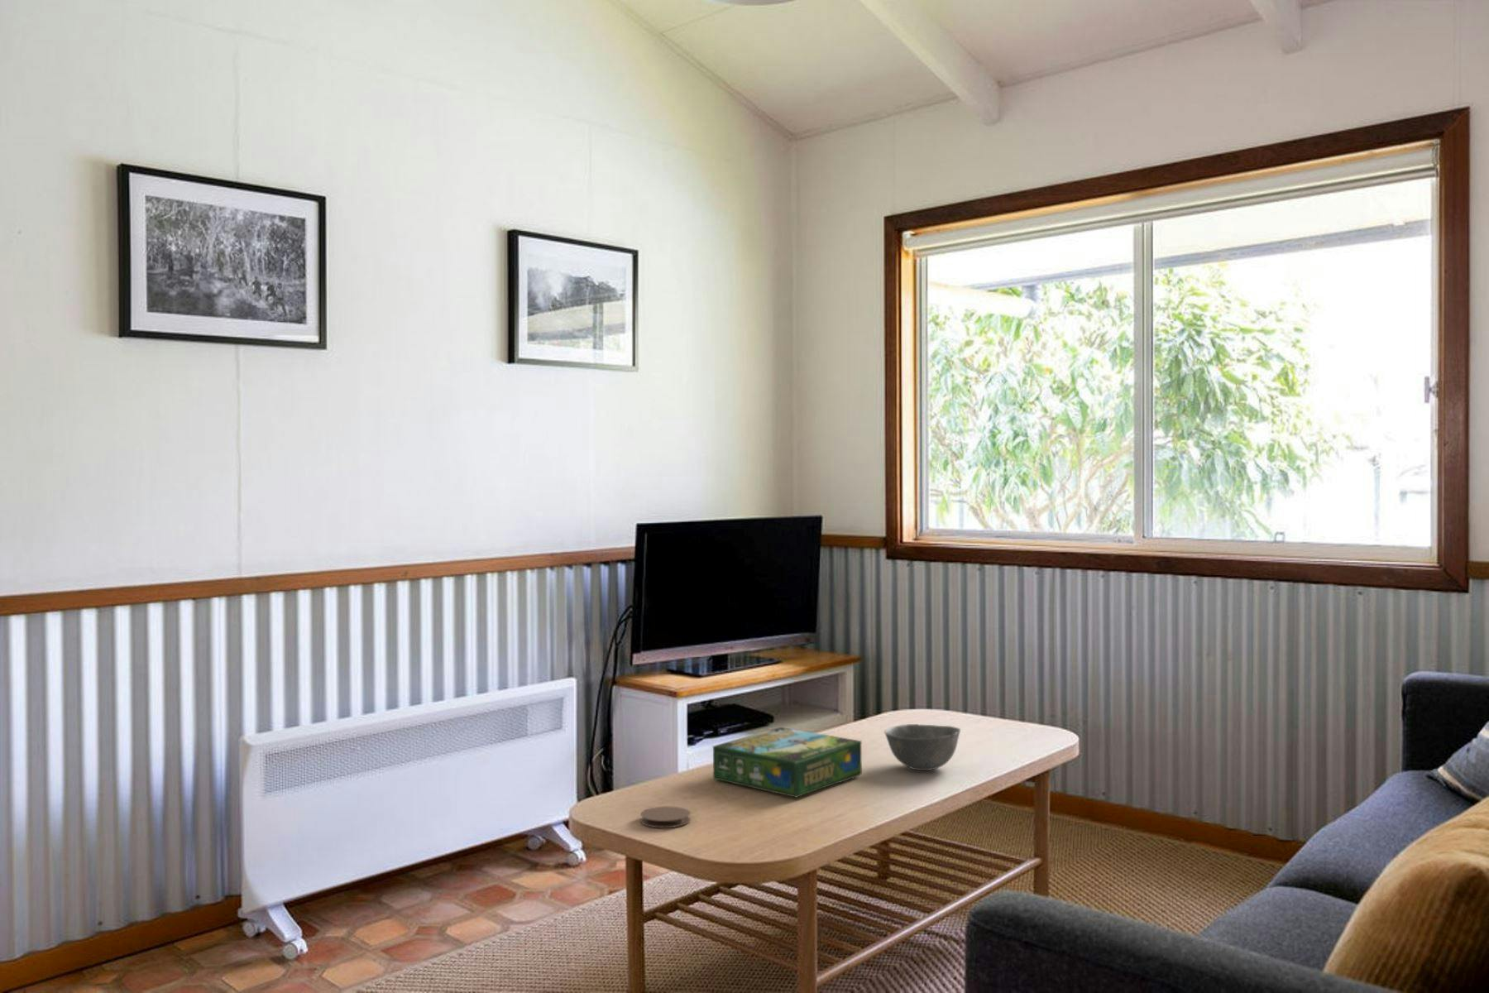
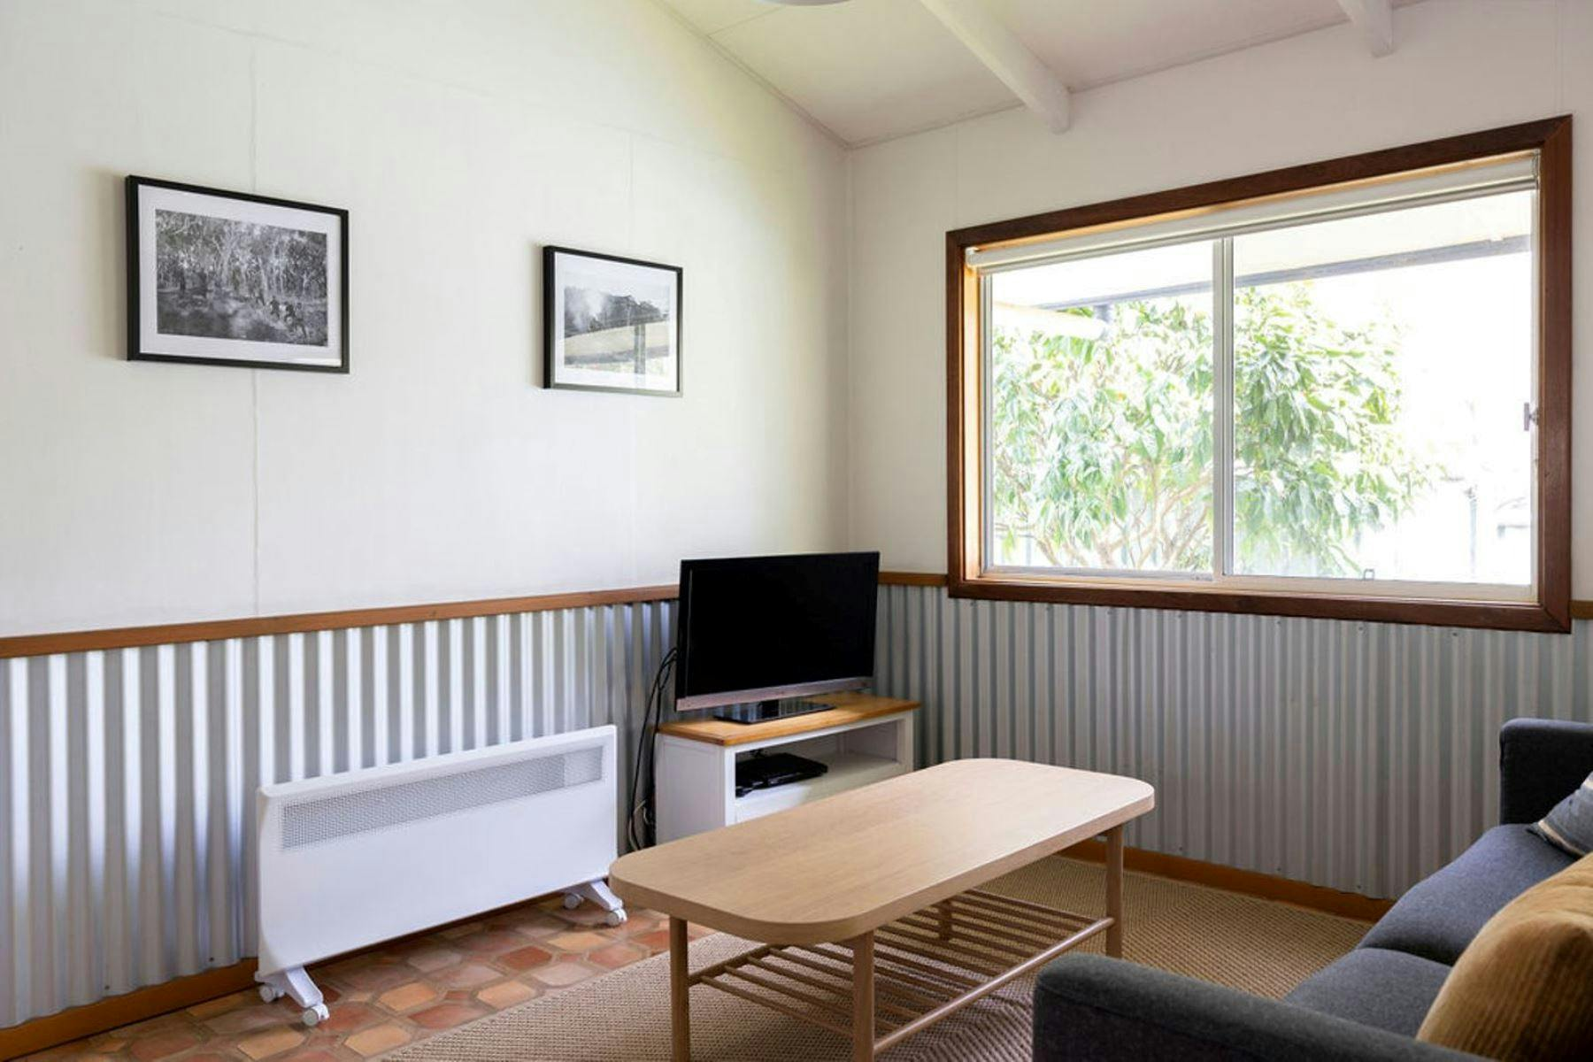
- coaster (665, 817)
- bowl (923, 748)
- board game (788, 759)
